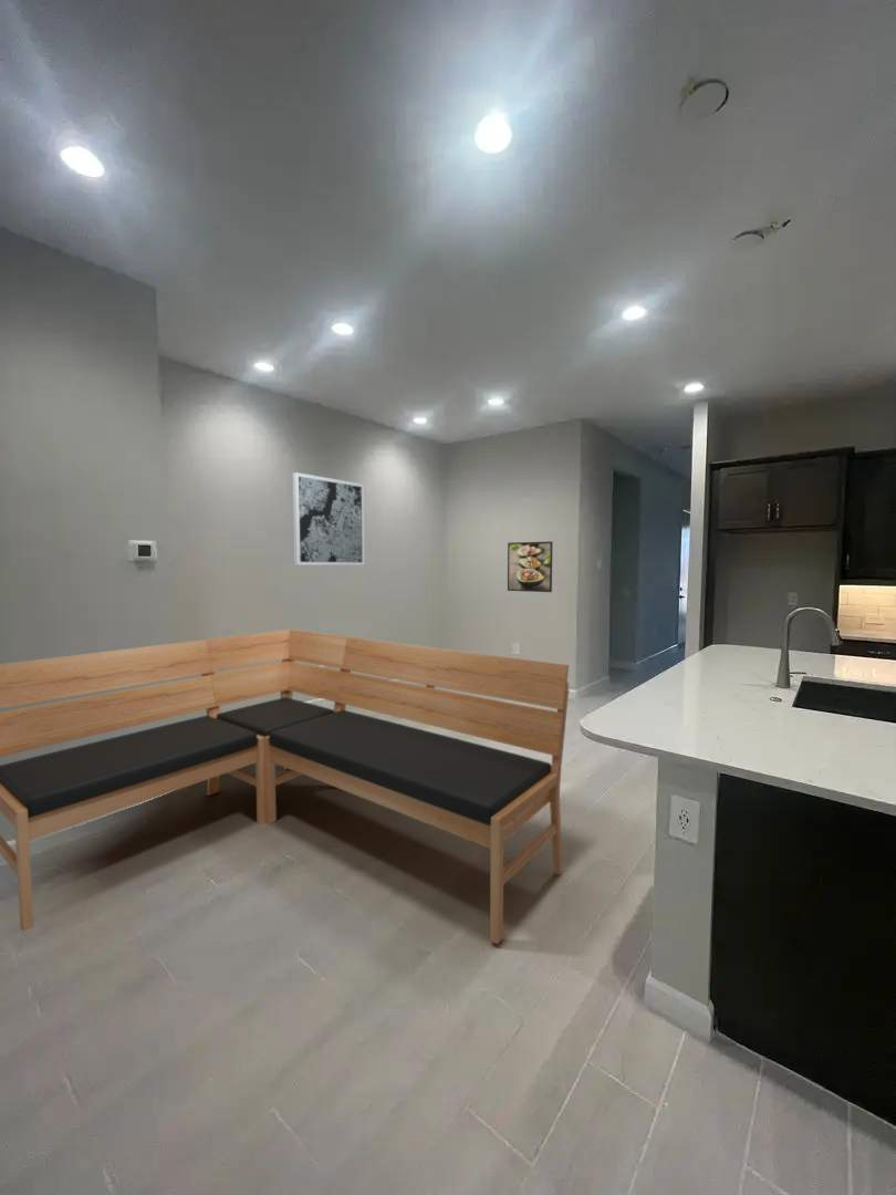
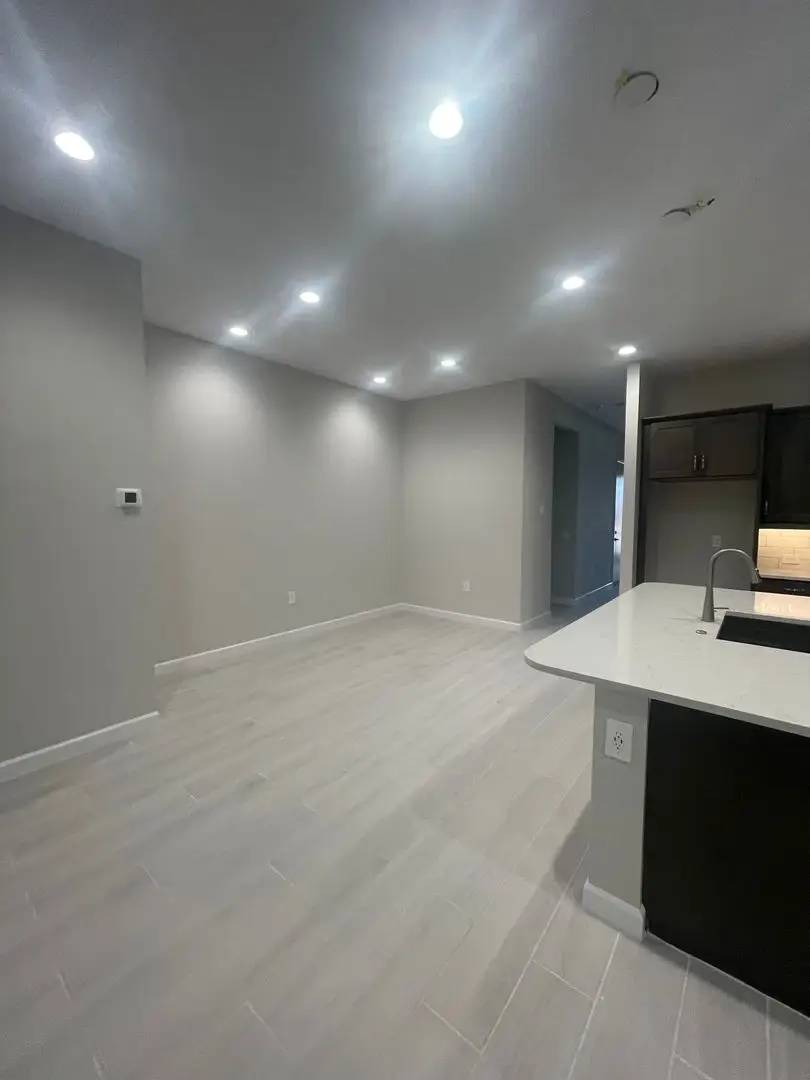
- wall art (331, 522)
- bench (274, 769)
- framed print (529, 567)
